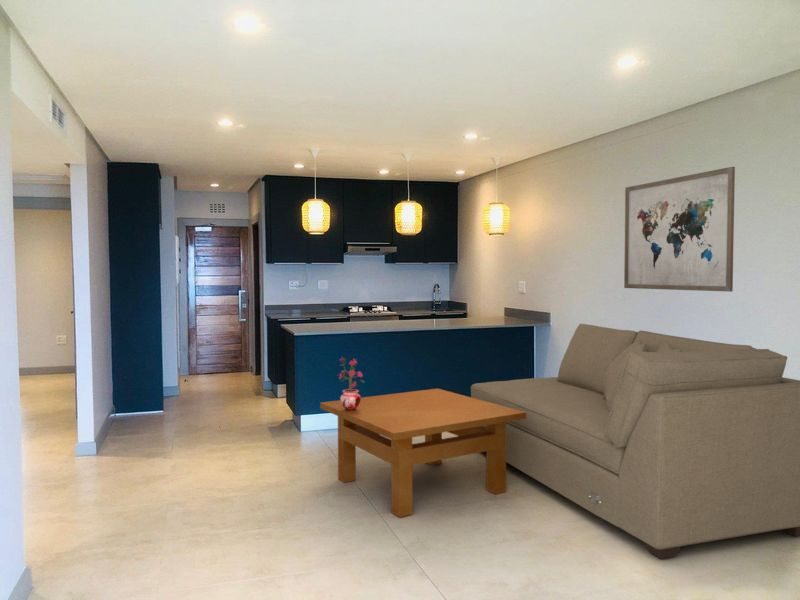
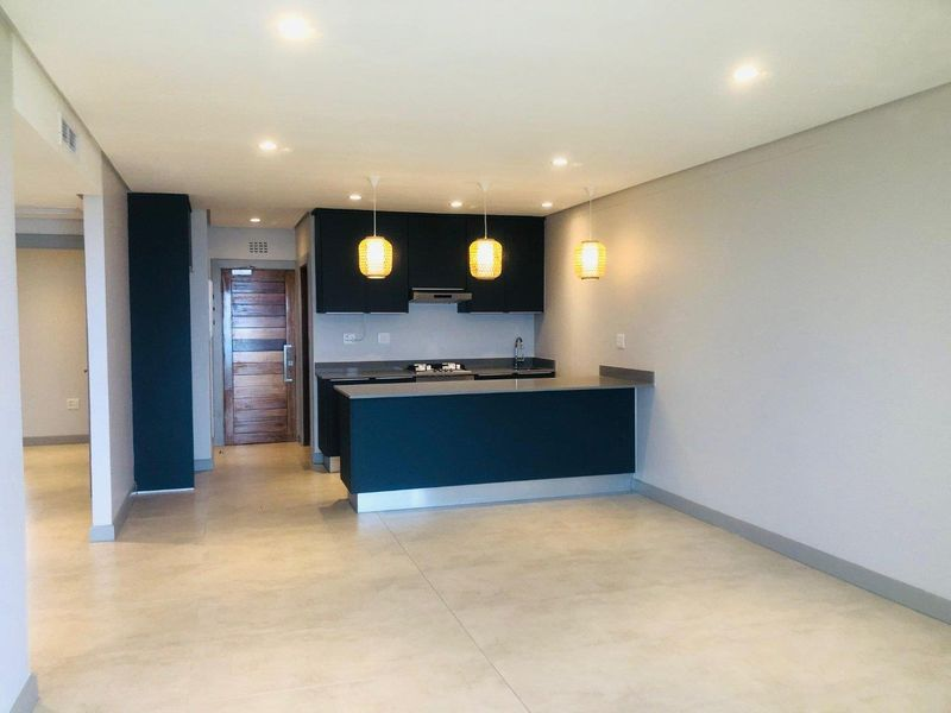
- table (419, 446)
- wall art (673, 234)
- potted plant (351, 382)
- sofa (606, 407)
